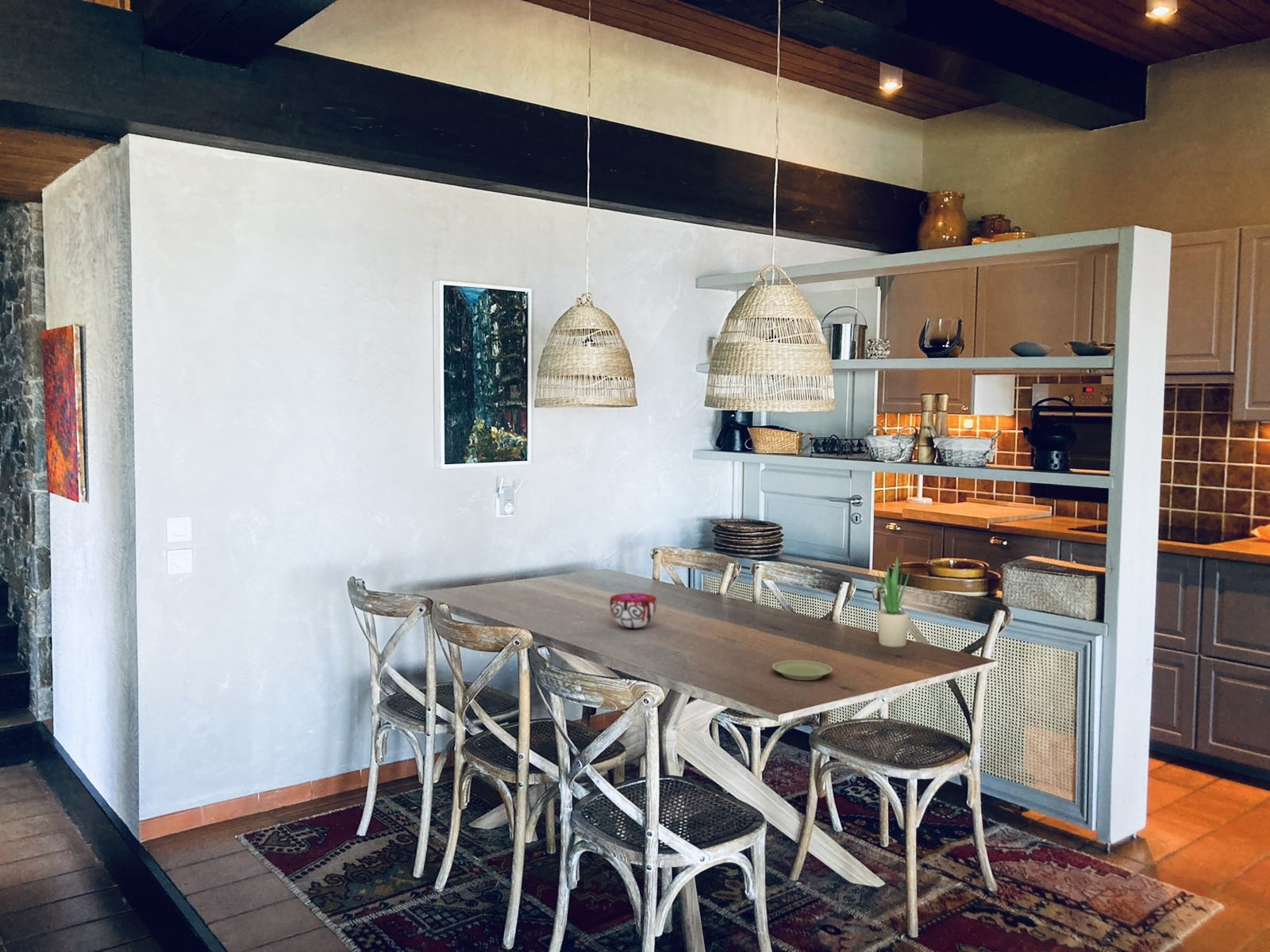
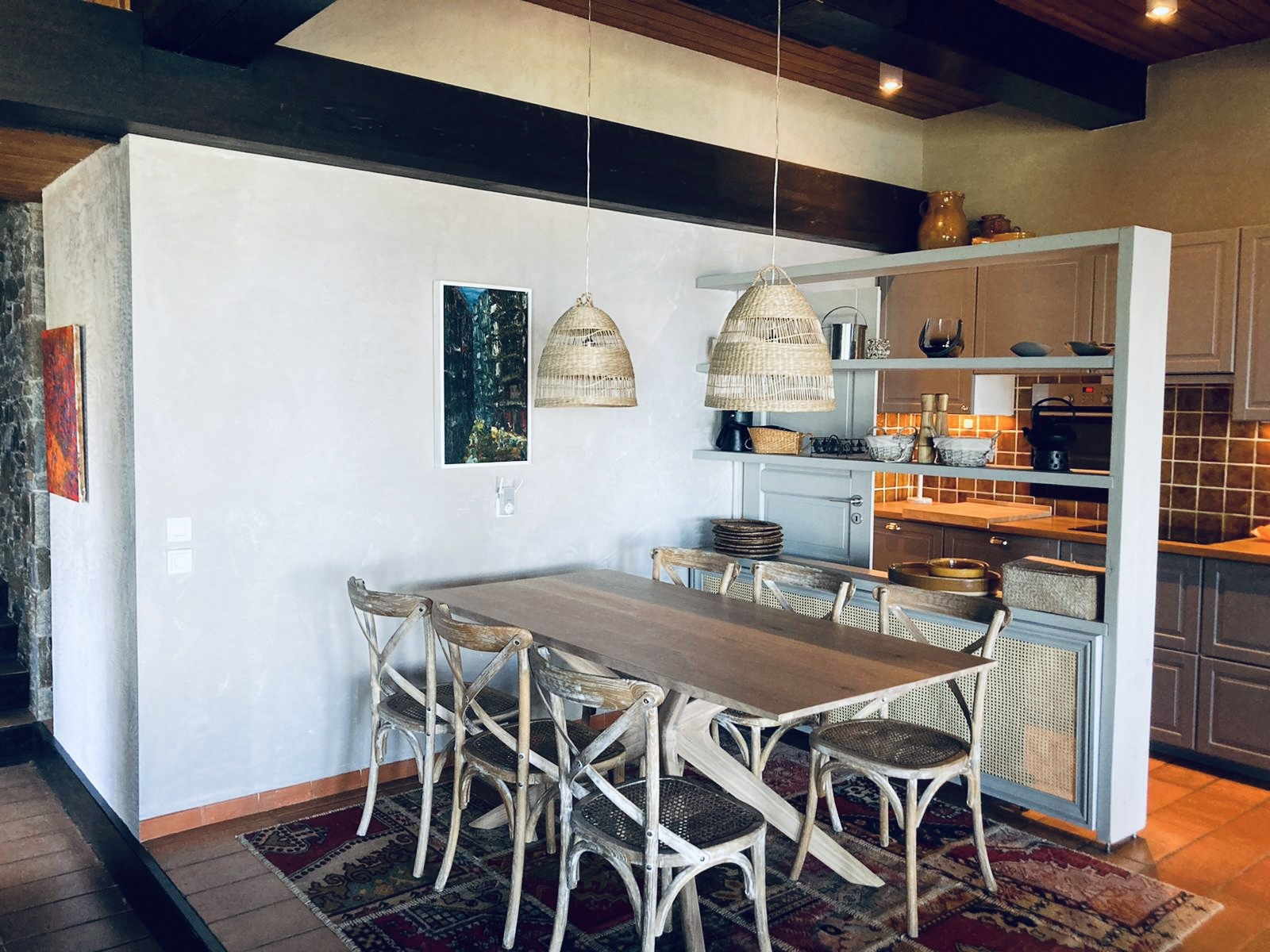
- potted plant (890, 598)
- decorative bowl (633, 612)
- plate (802, 671)
